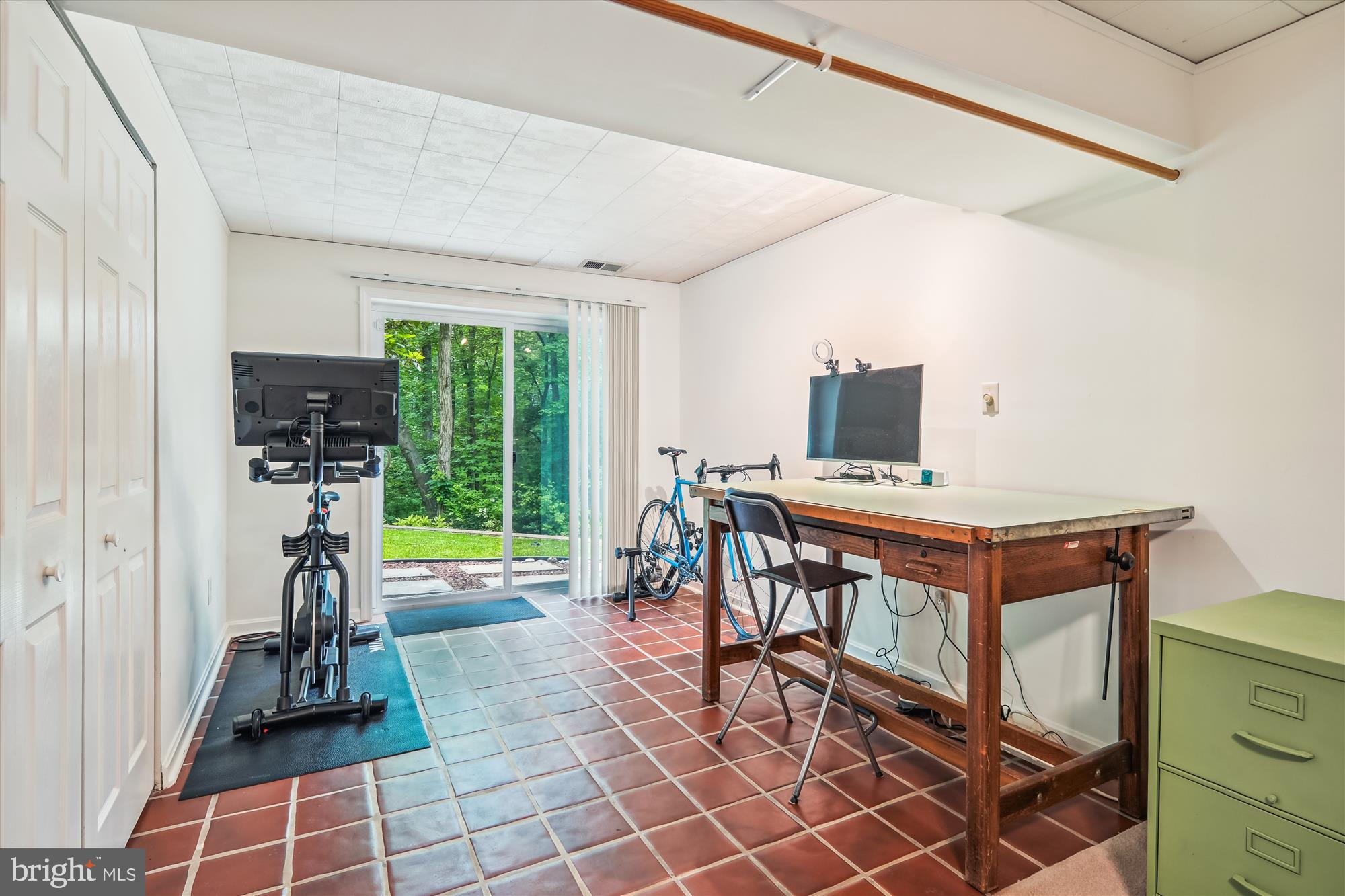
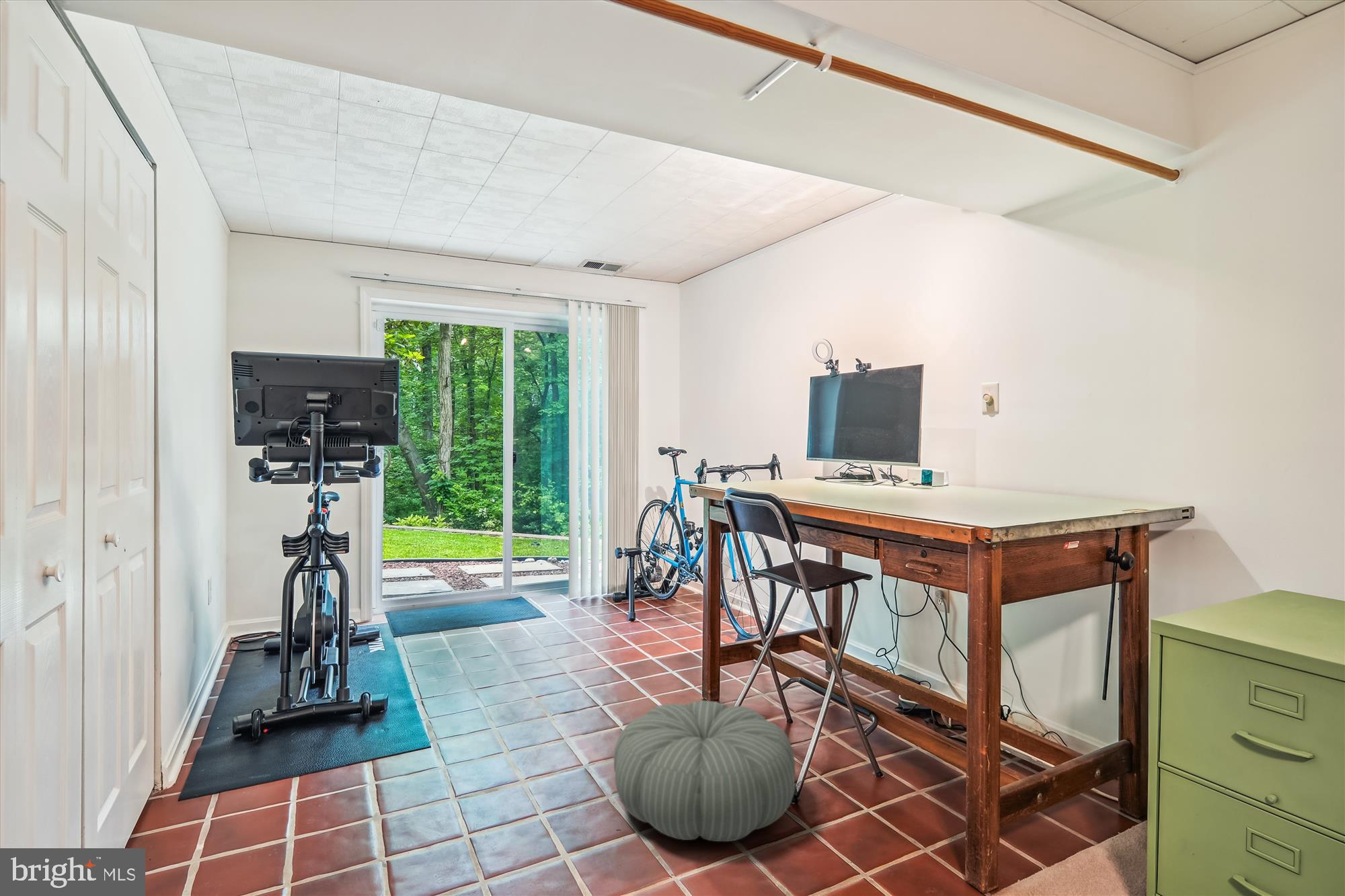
+ pouf (705, 763)
